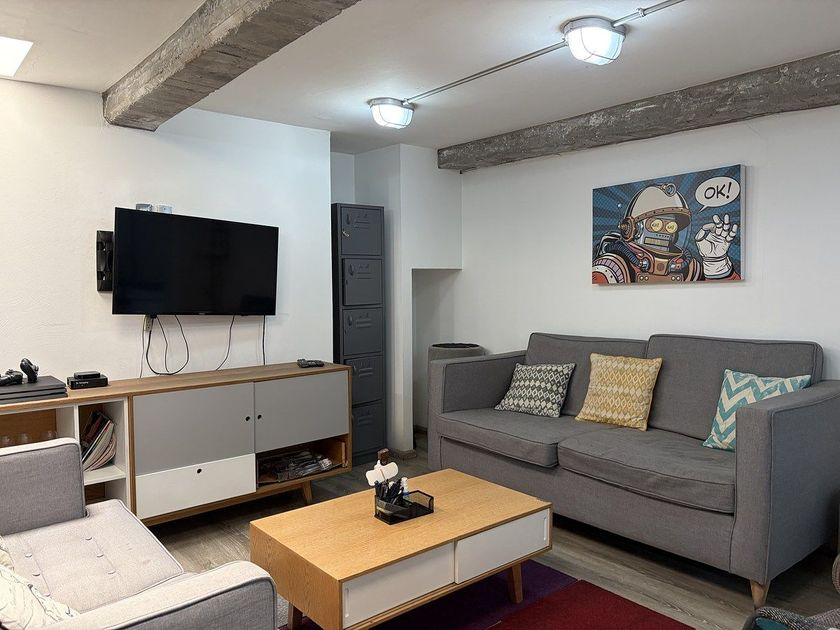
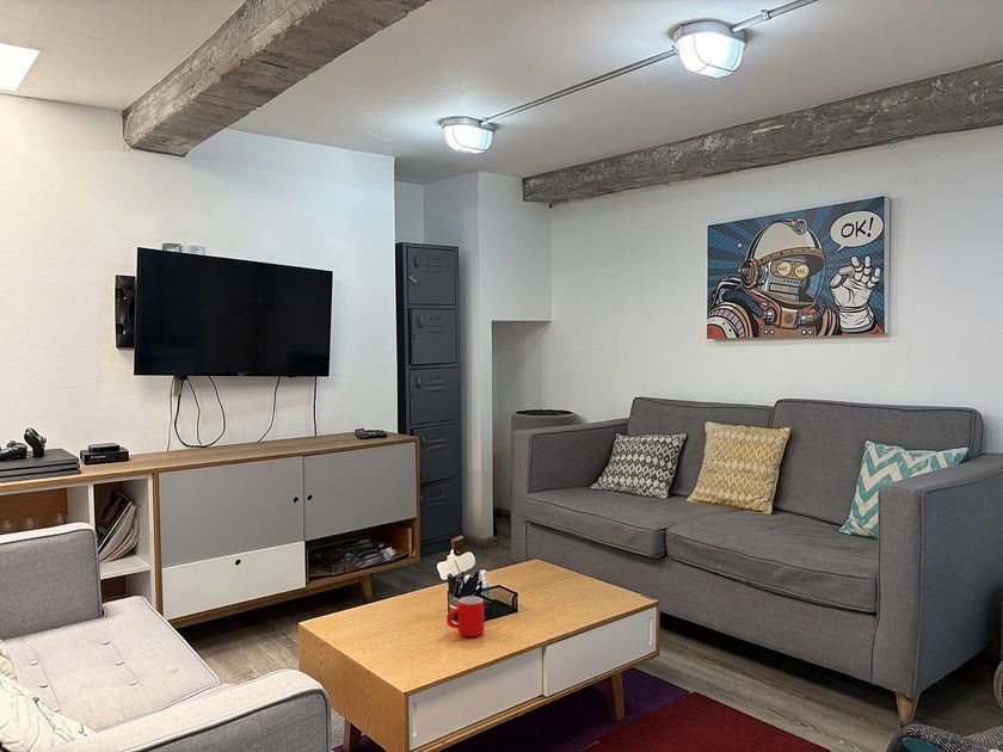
+ mug (464, 617)
